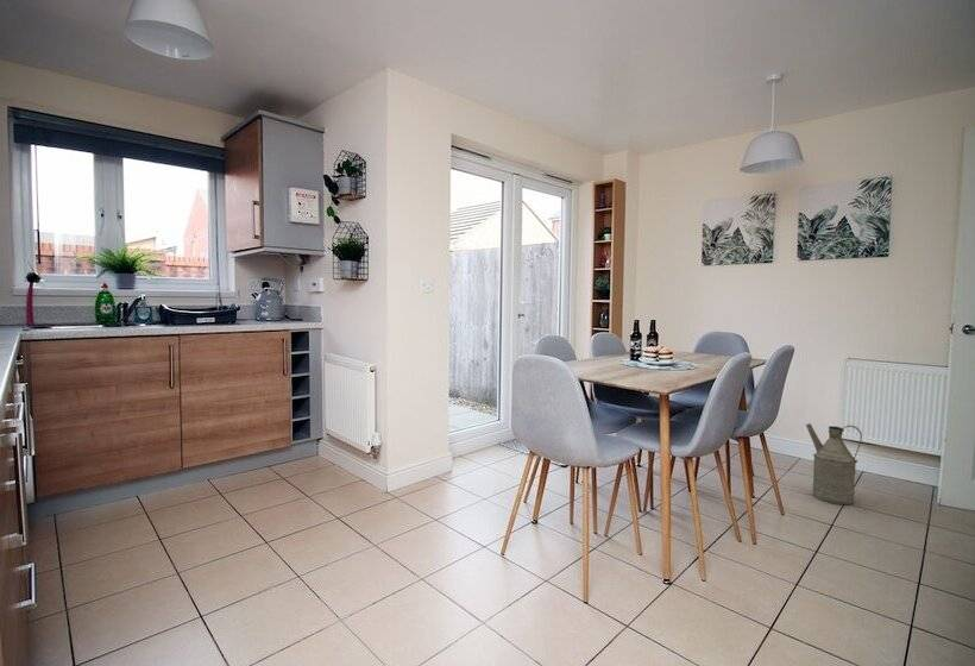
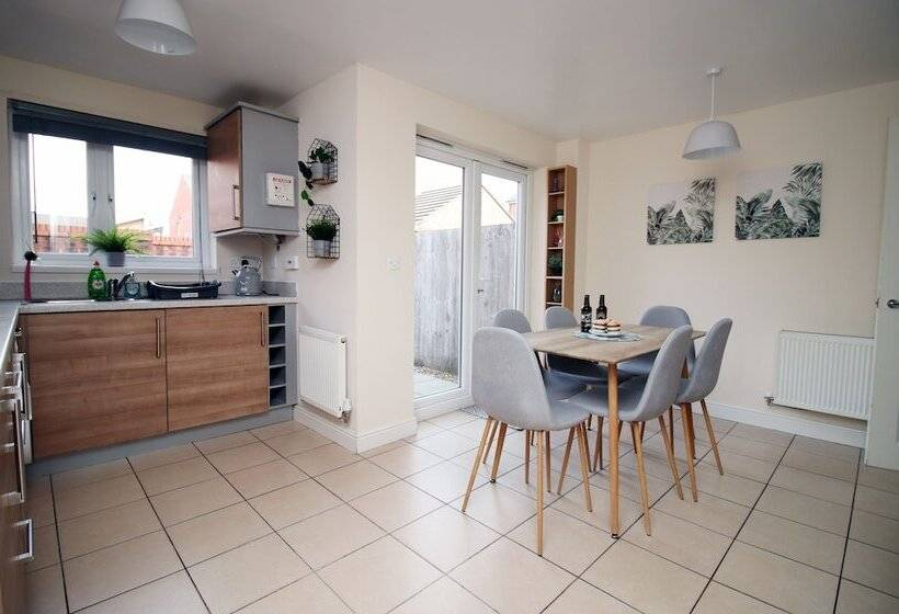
- watering can (831, 460)
